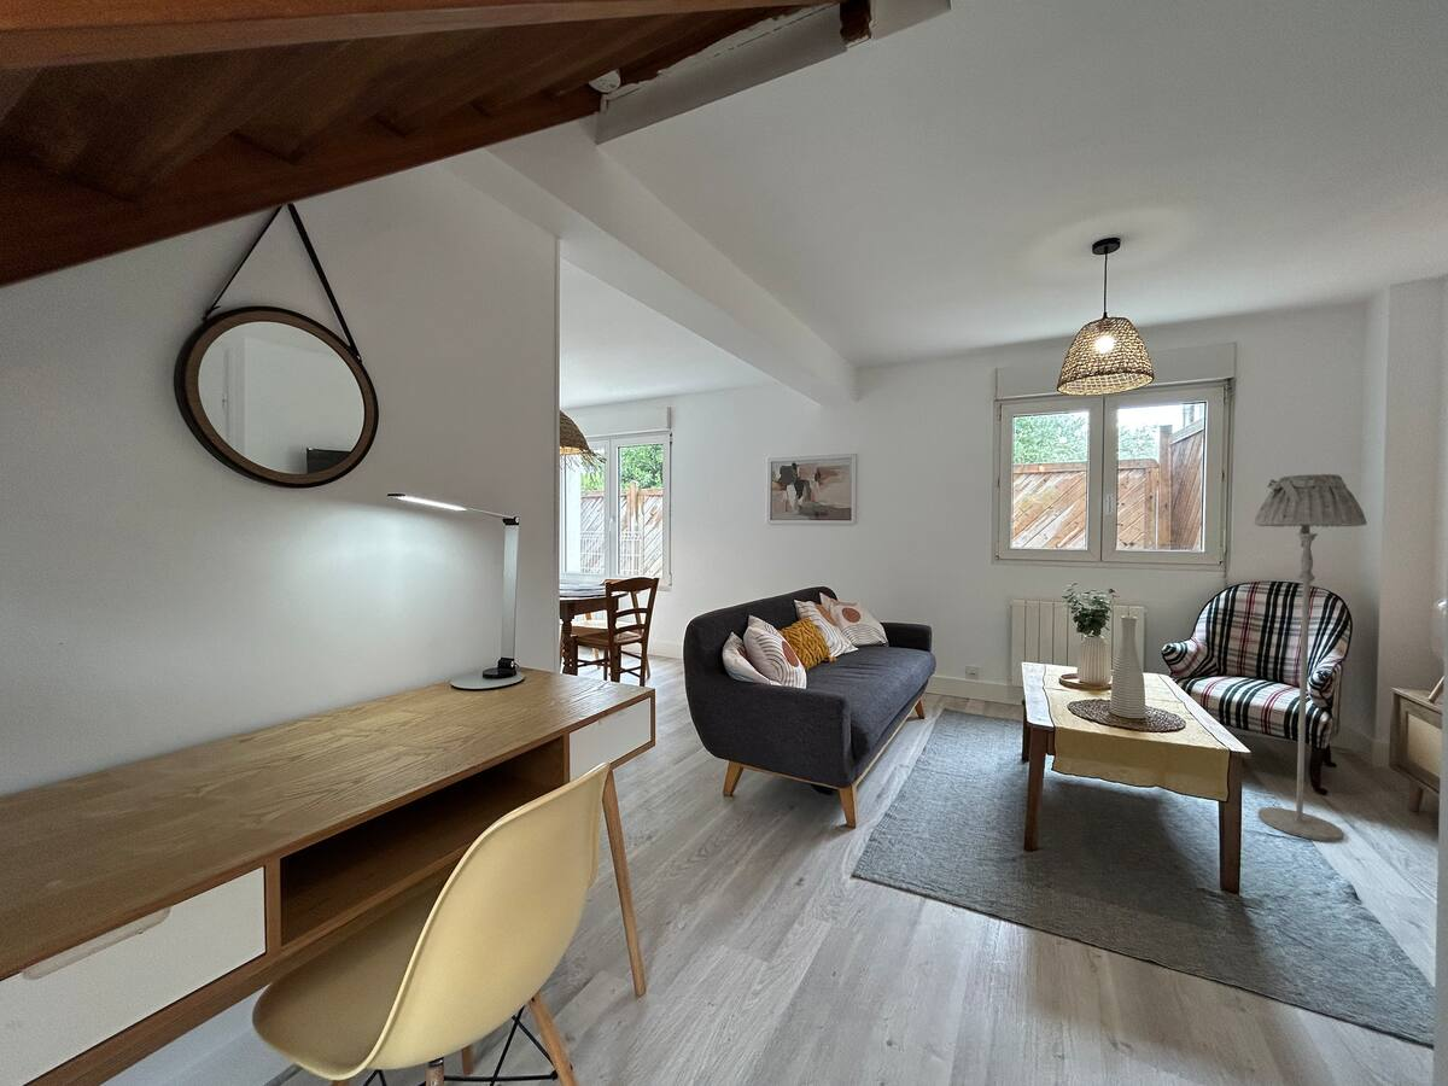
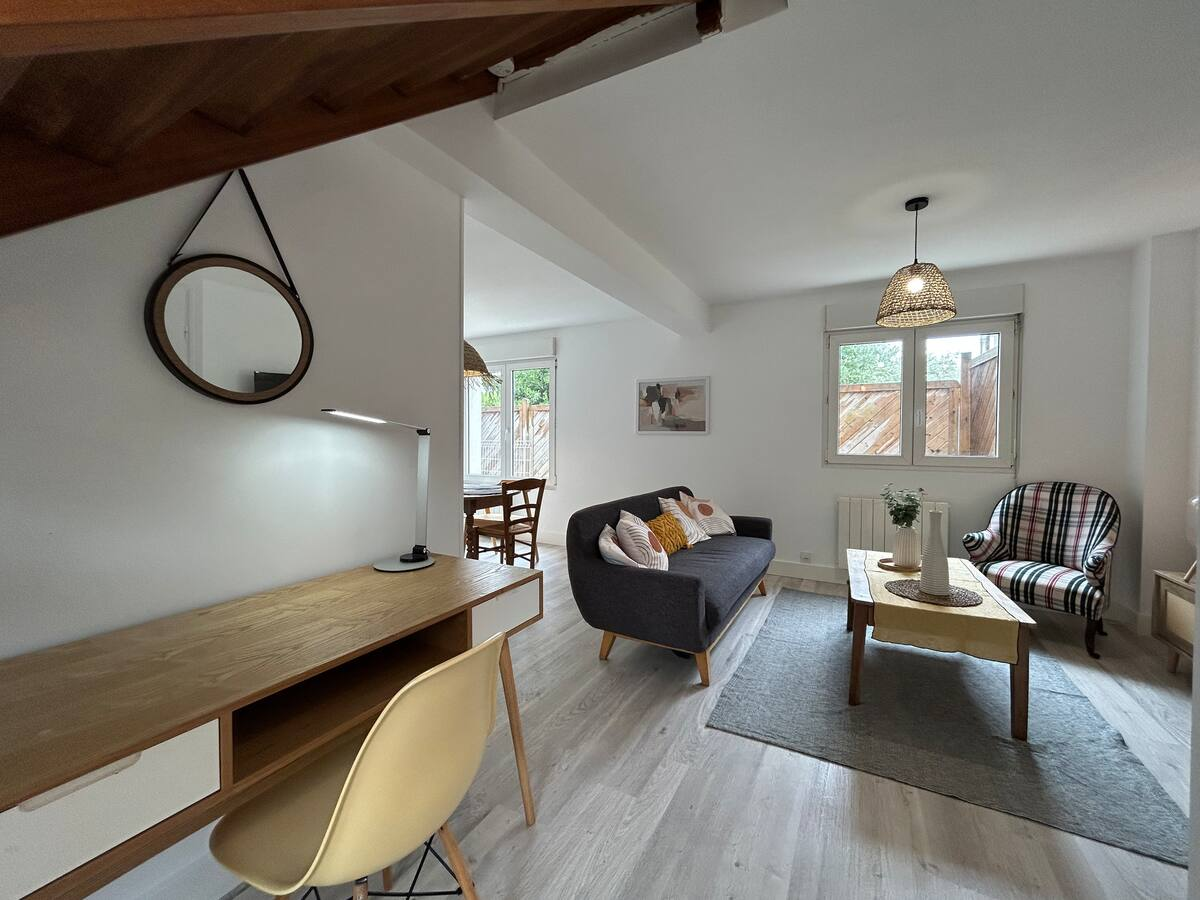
- floor lamp (1303, 650)
